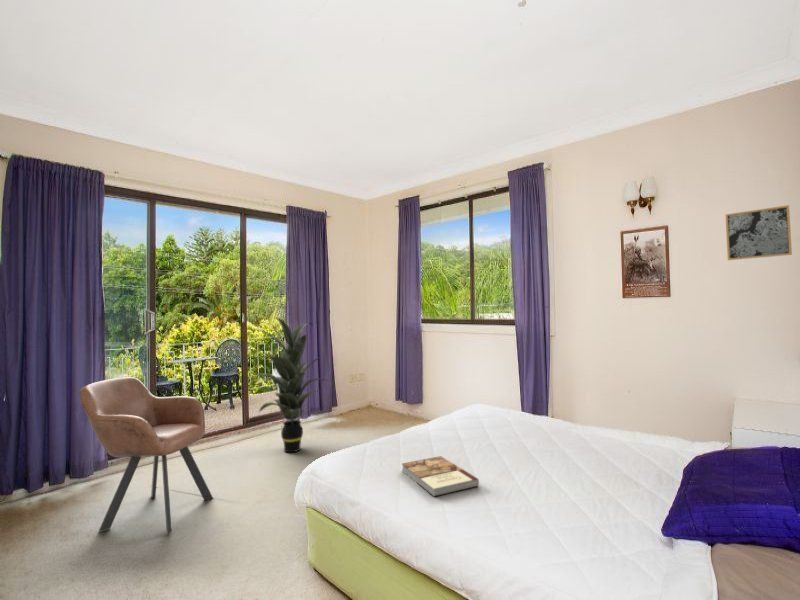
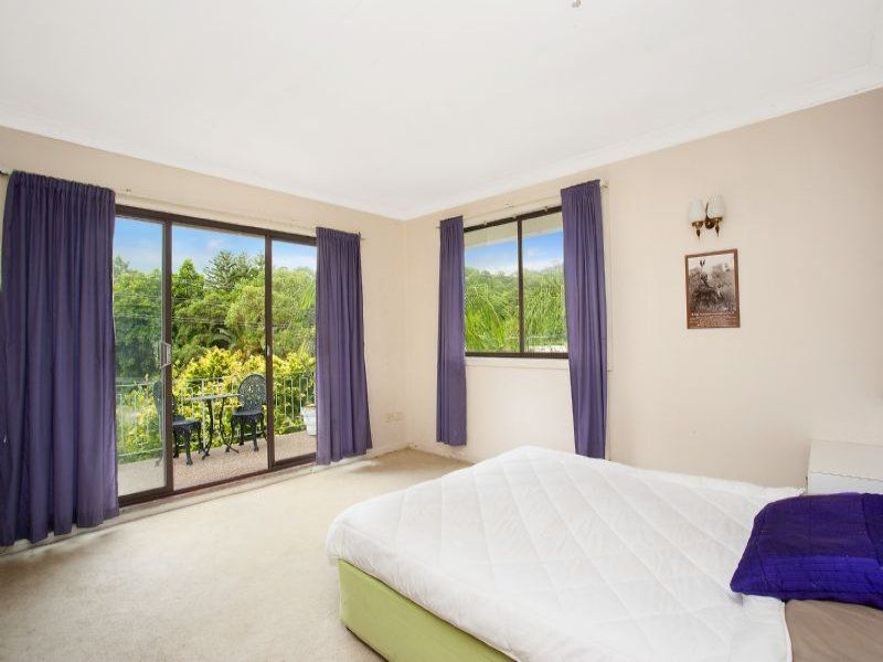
- armchair (150, 446)
- indoor plant (285, 383)
- book (438, 474)
- wall art (757, 233)
